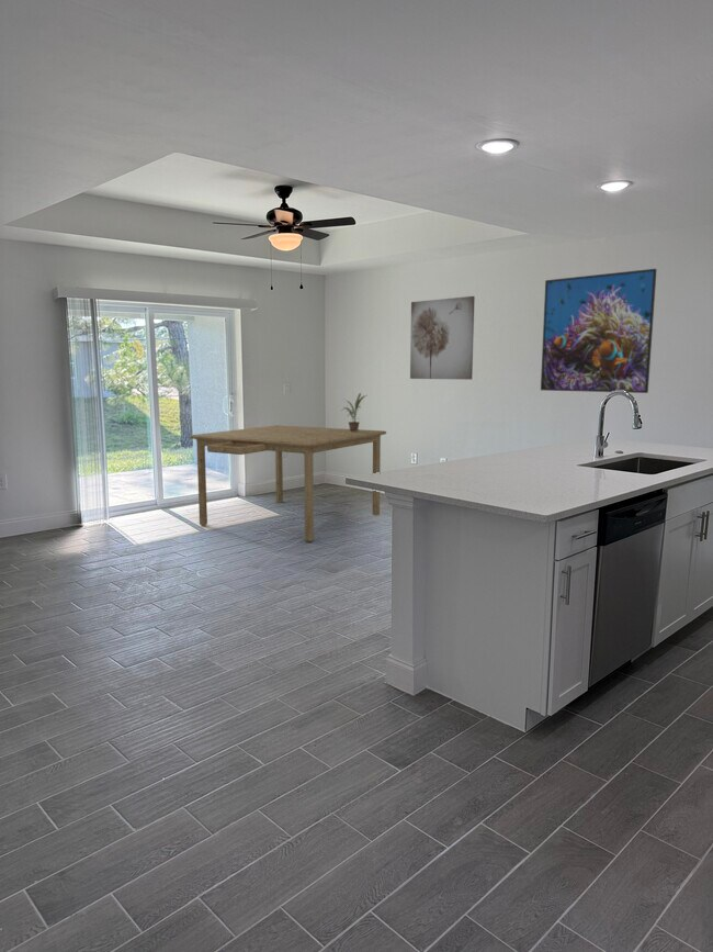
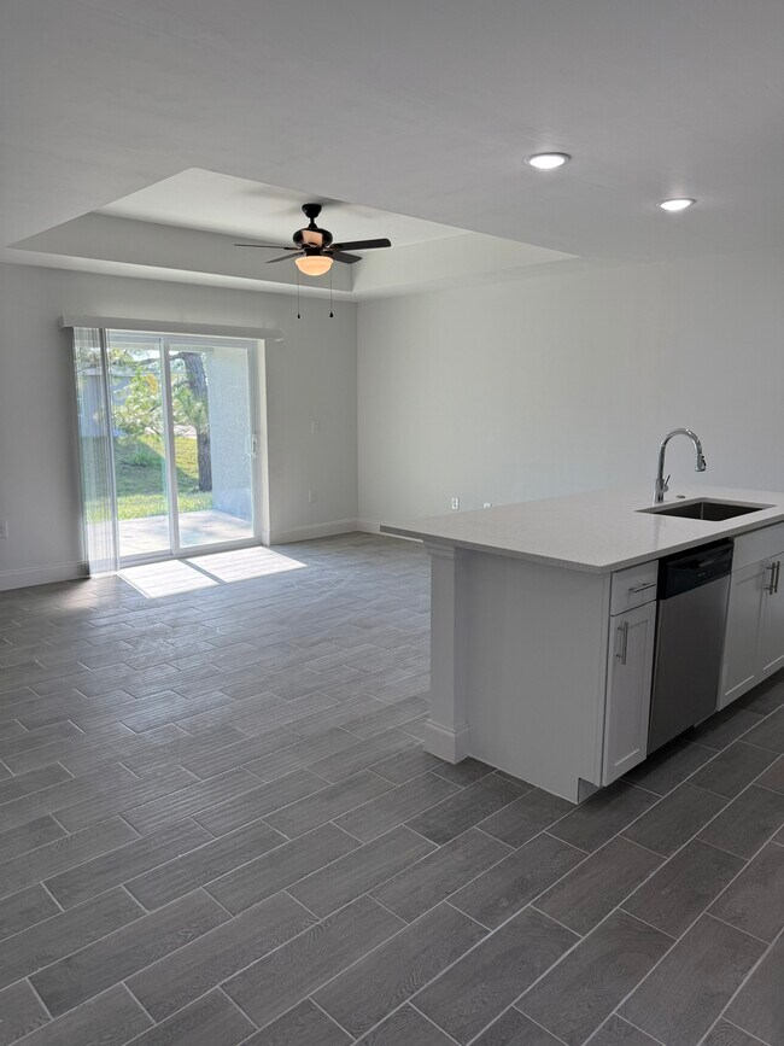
- wall art (440, 339)
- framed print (593, 334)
- potted plant (355, 412)
- dining table (281, 479)
